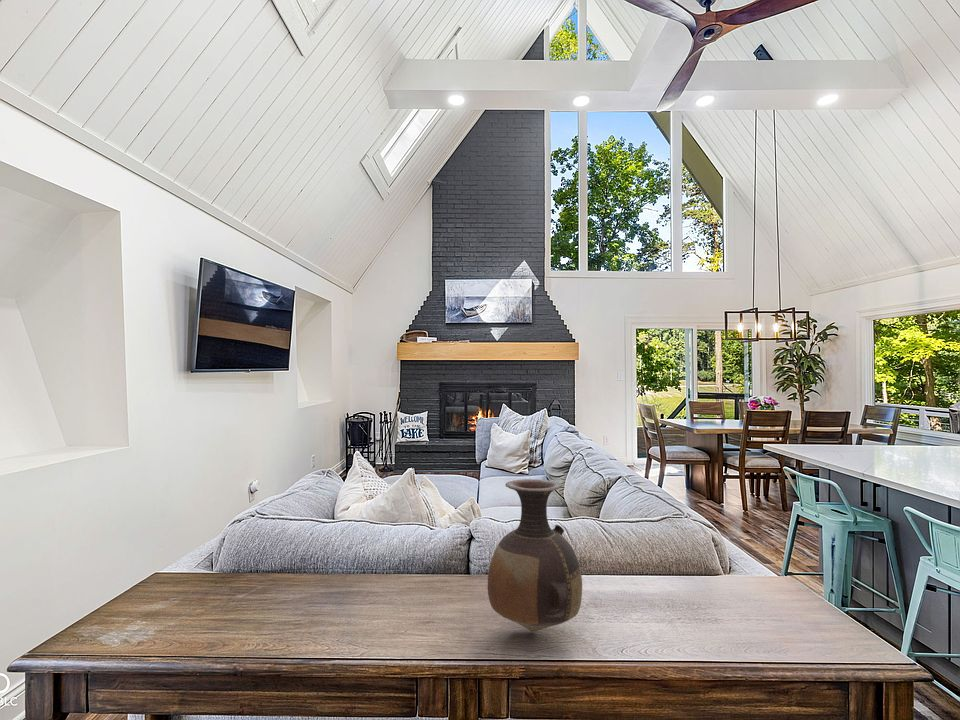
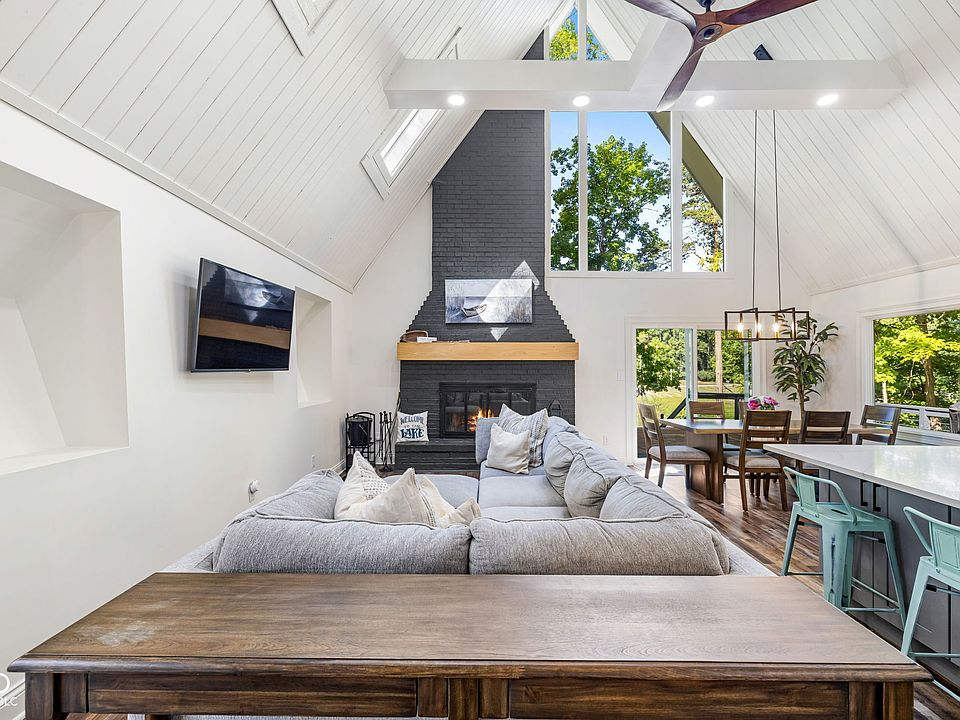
- vase (534, 556)
